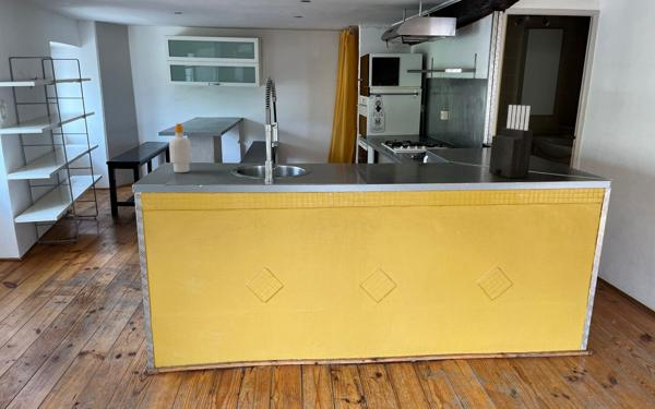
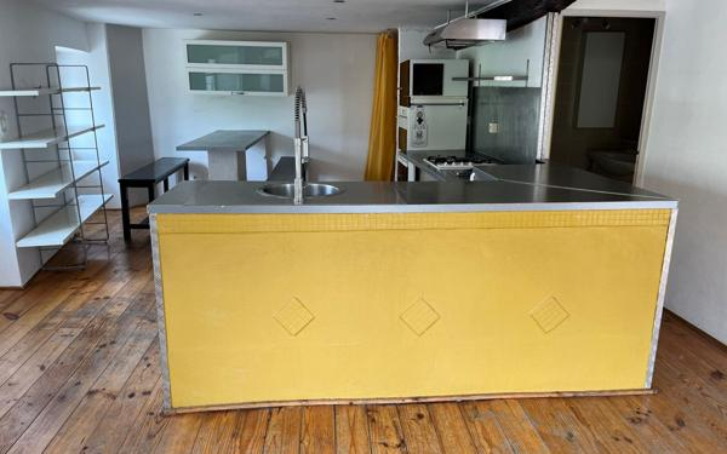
- soap bottle (180, 147)
- knife block (509, 140)
